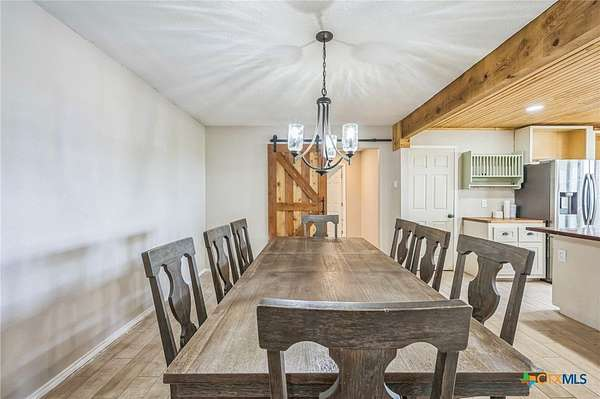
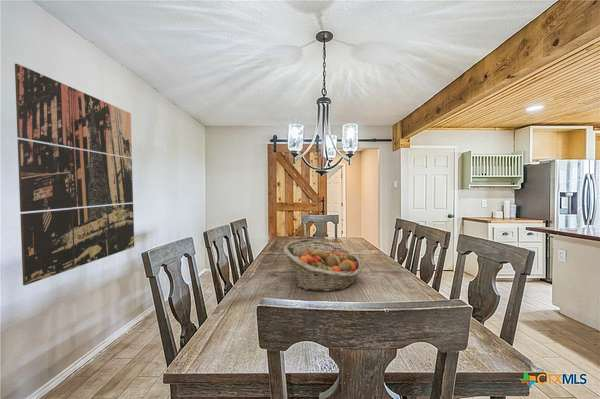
+ fruit basket (323, 262)
+ wall art (89, 178)
